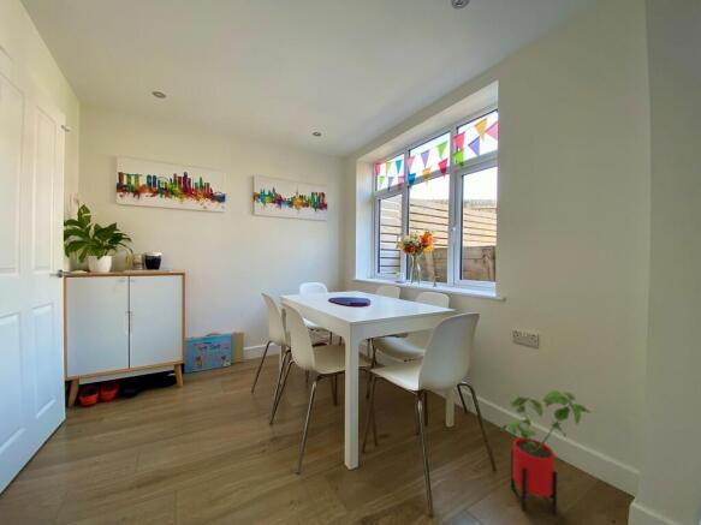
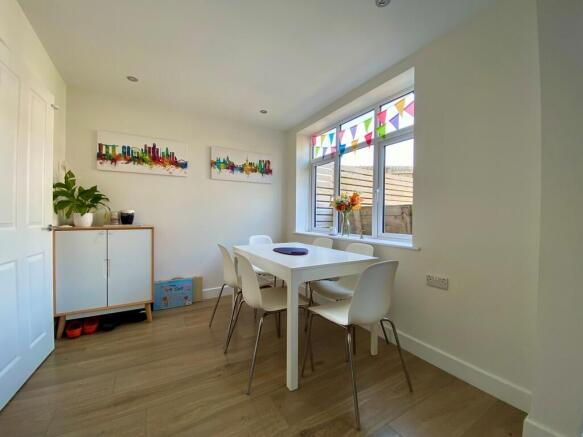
- house plant (536, 443)
